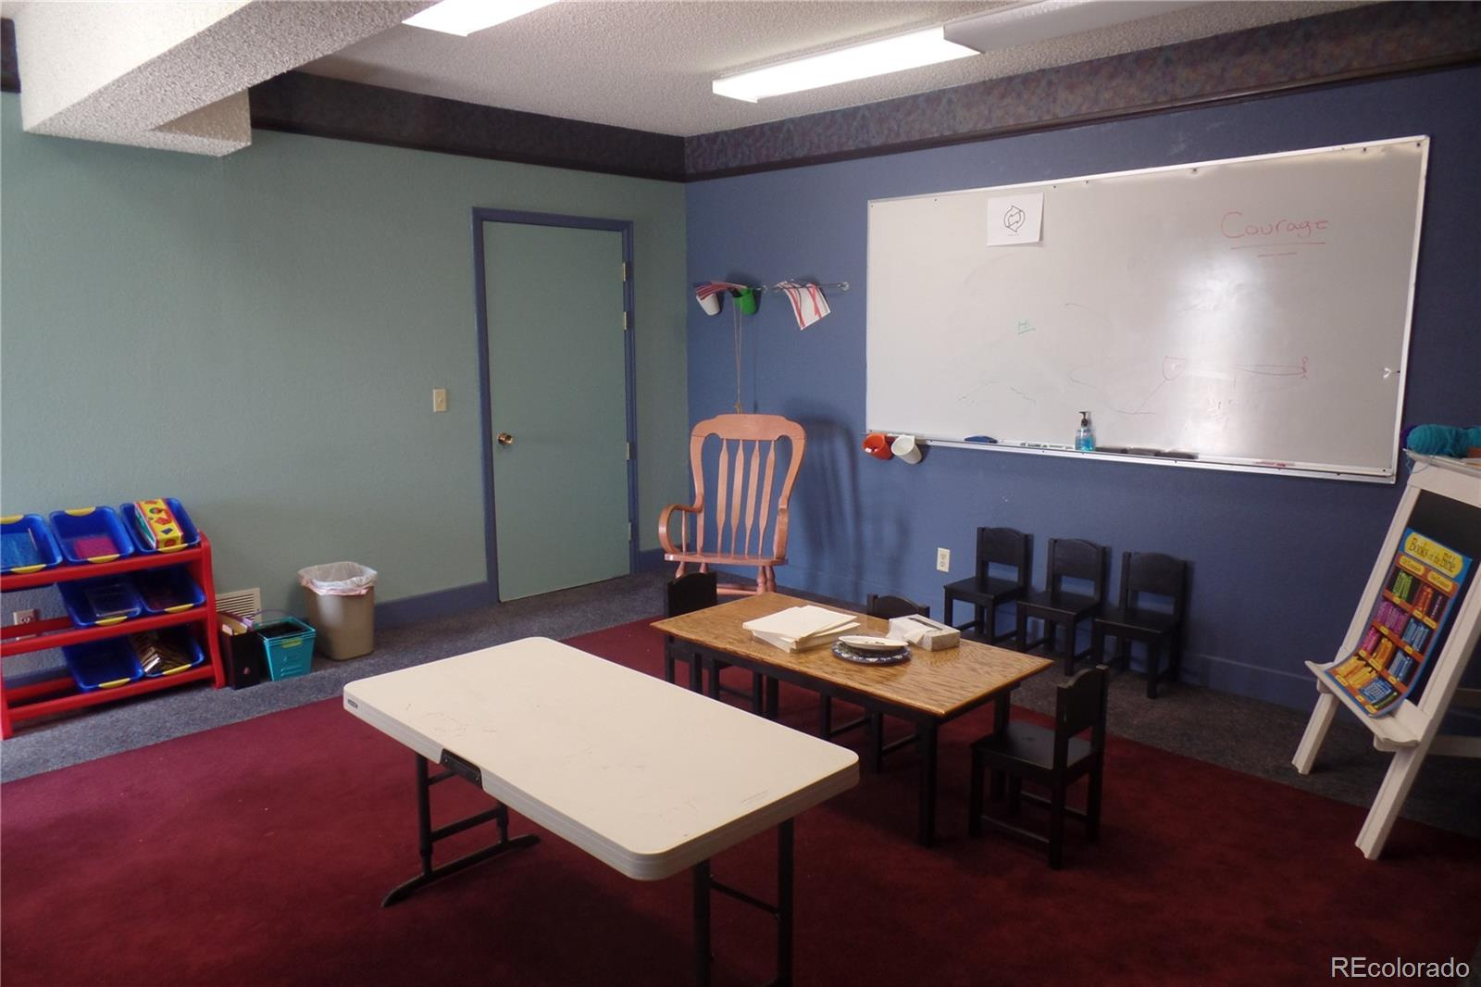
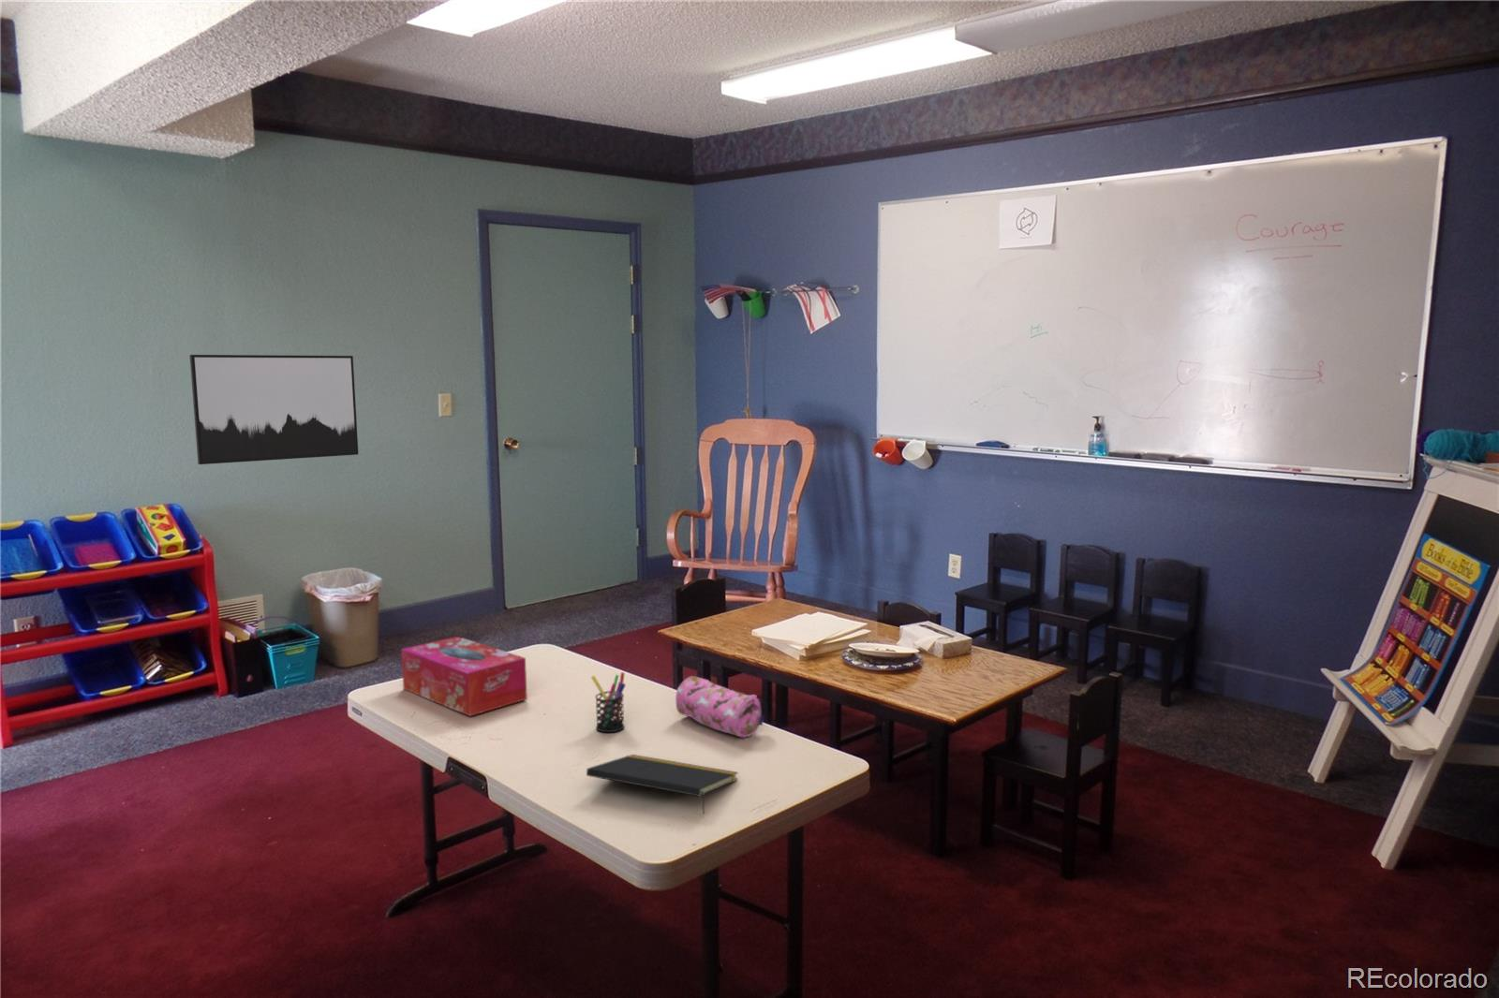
+ notepad (663, 773)
+ tissue box (463, 673)
+ pen holder (612, 698)
+ wall art (279, 408)
+ pencil case (718, 705)
